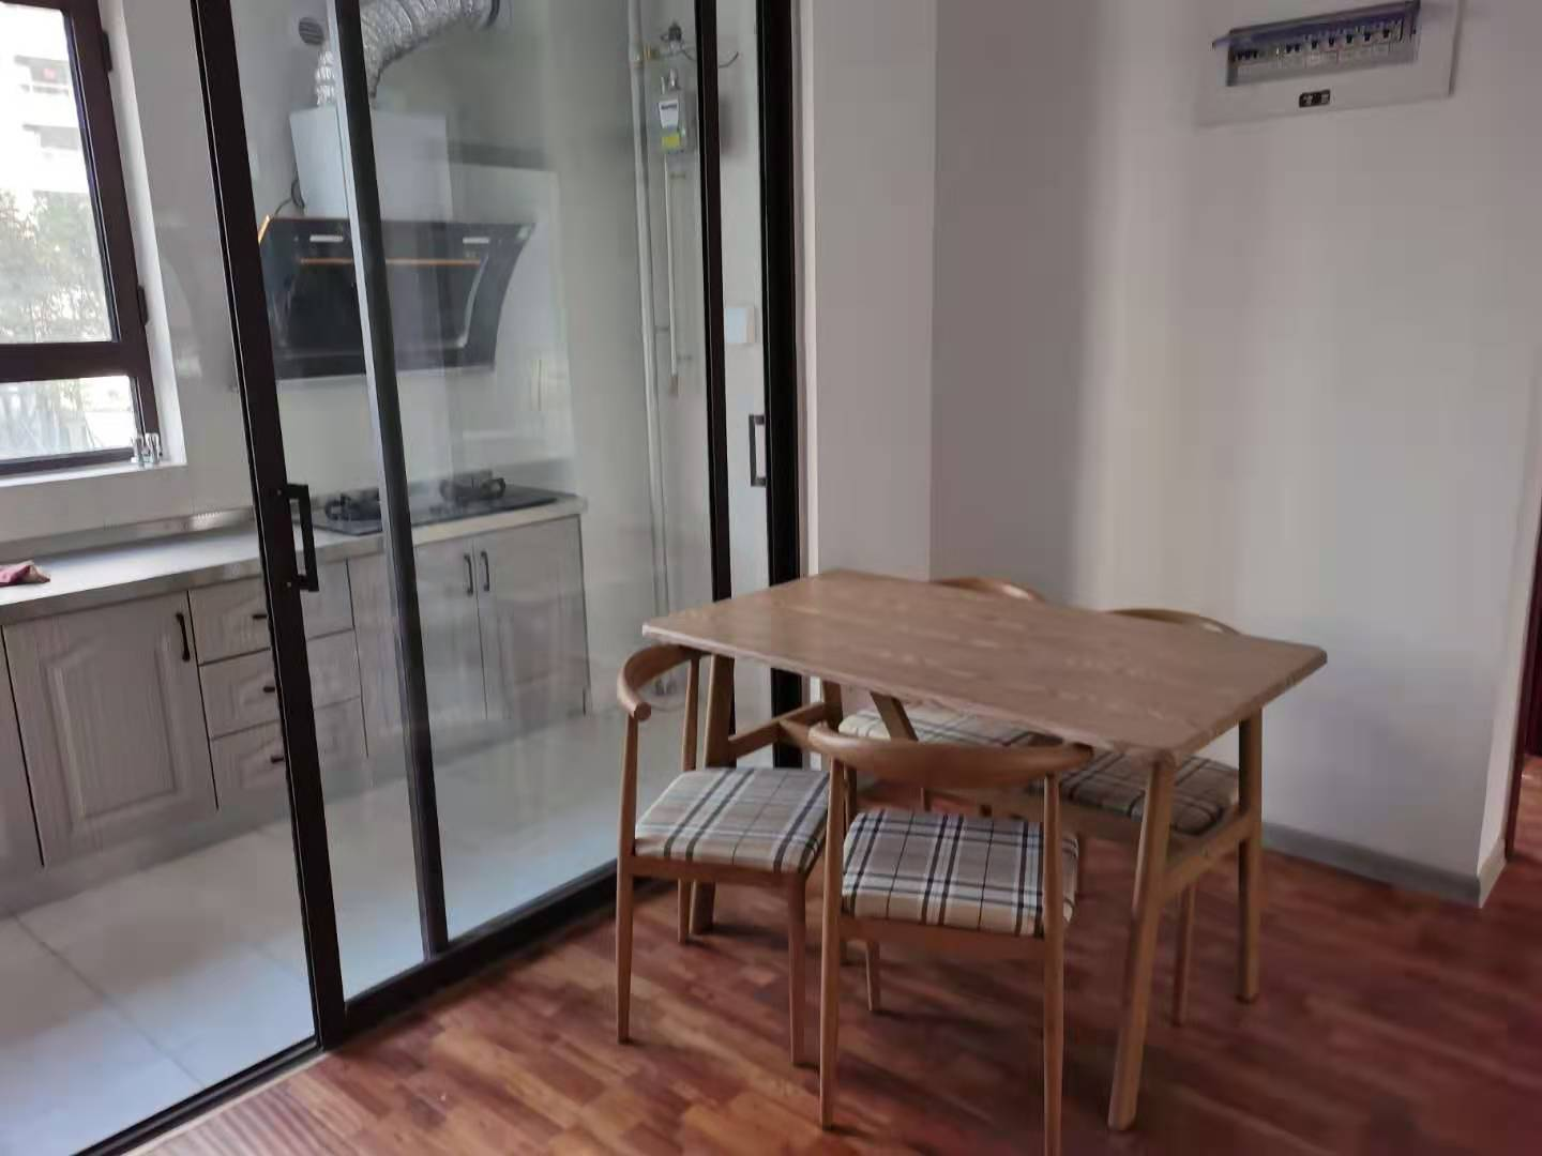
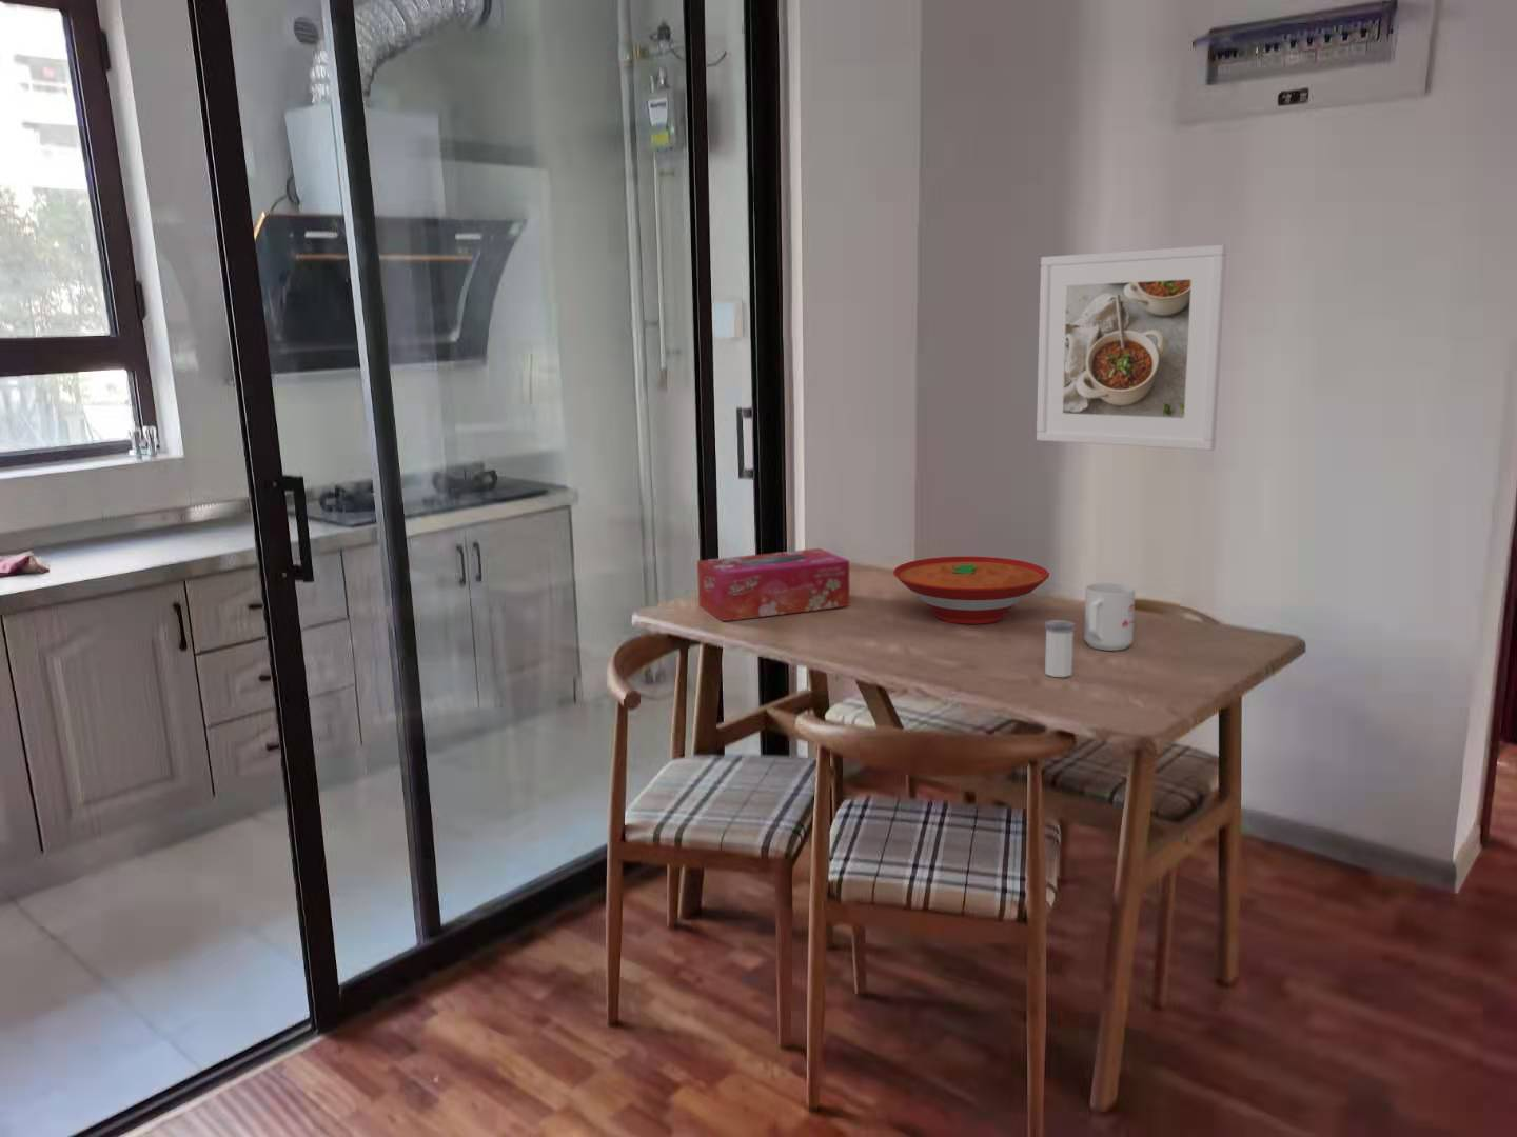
+ mug (1105, 617)
+ salt shaker (1058, 649)
+ tissue box (772, 583)
+ bowl (969, 591)
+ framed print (1124, 350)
